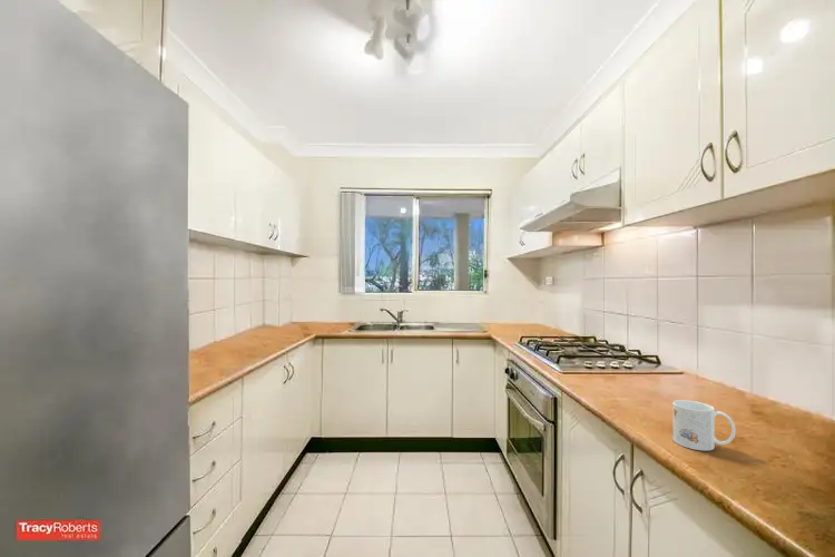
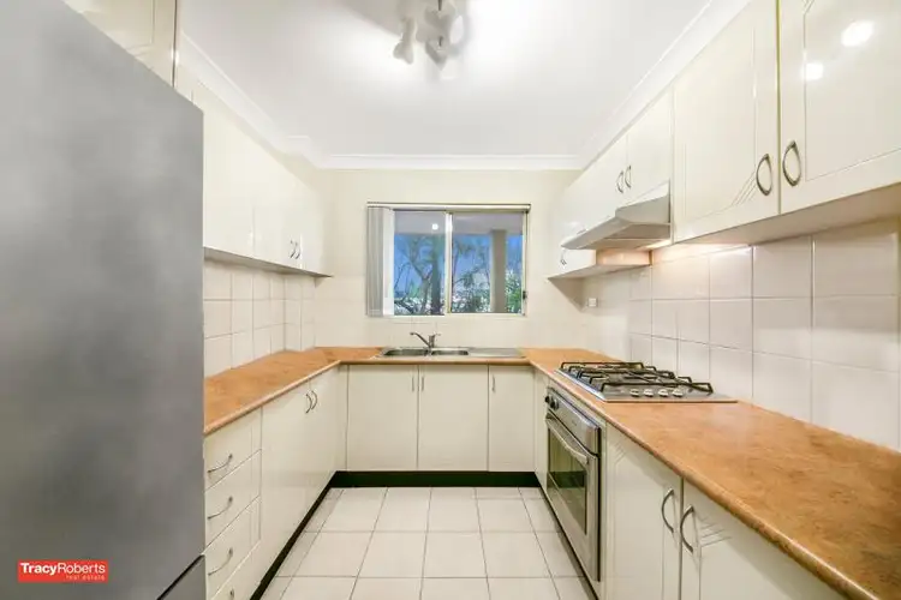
- mug (703, 426)
